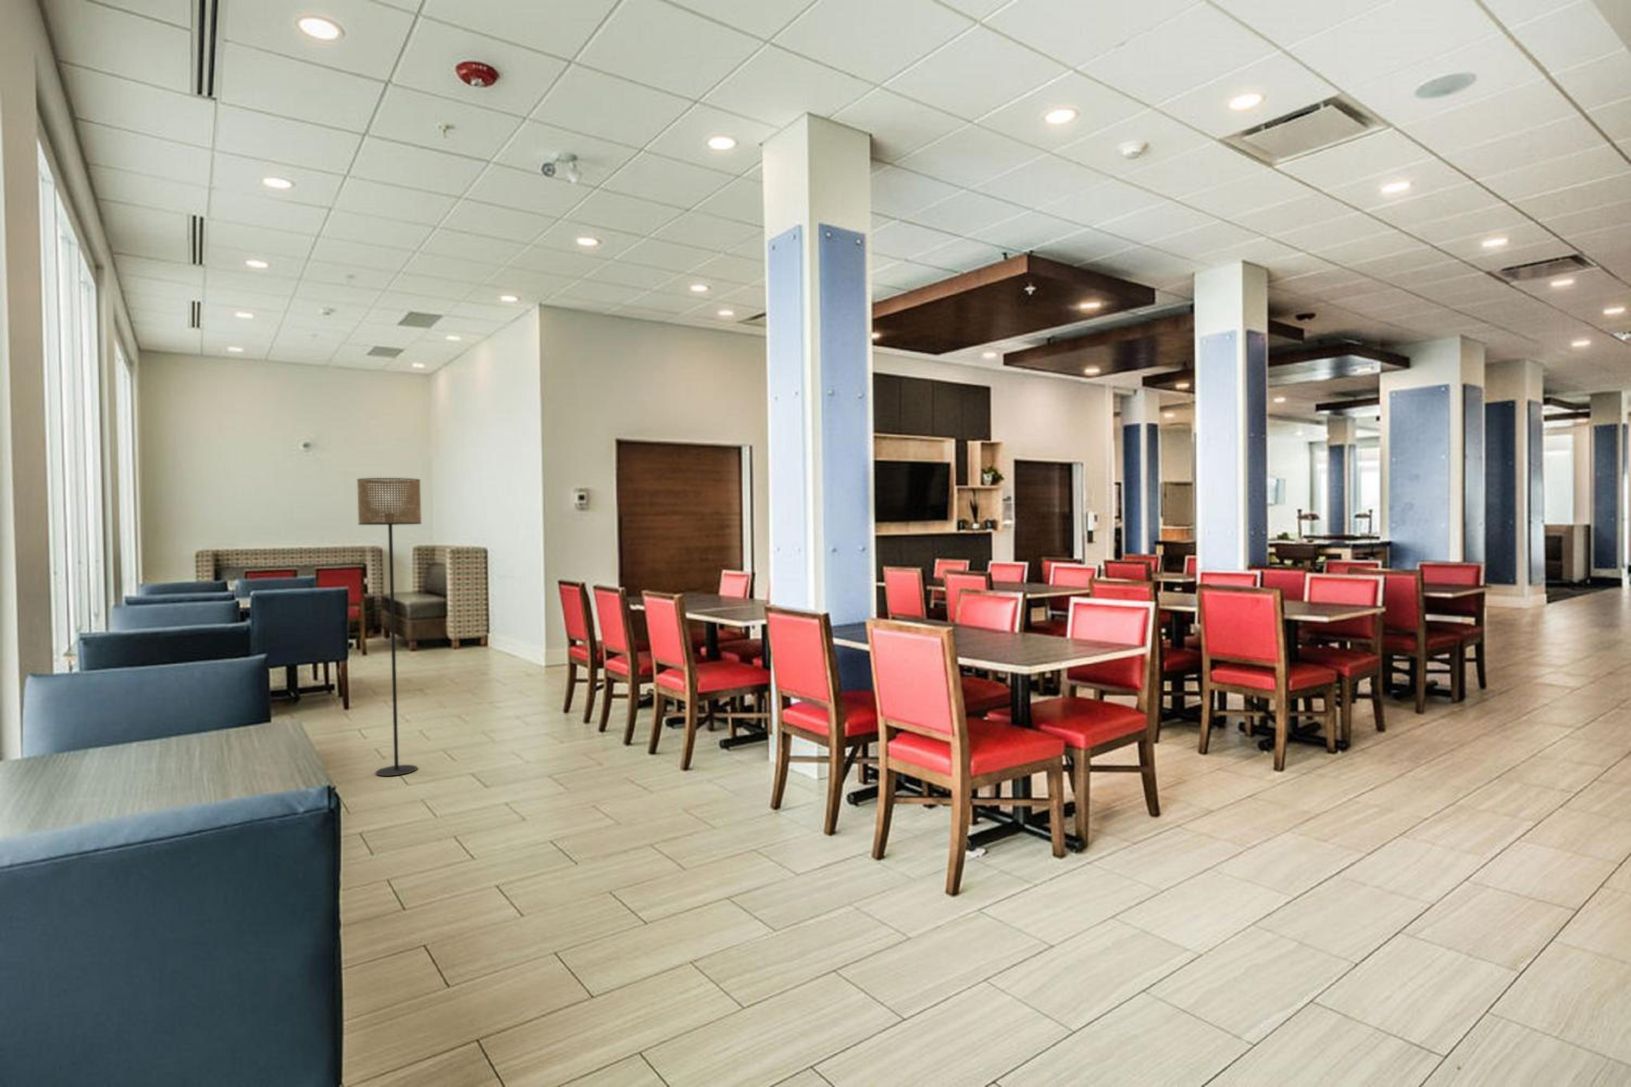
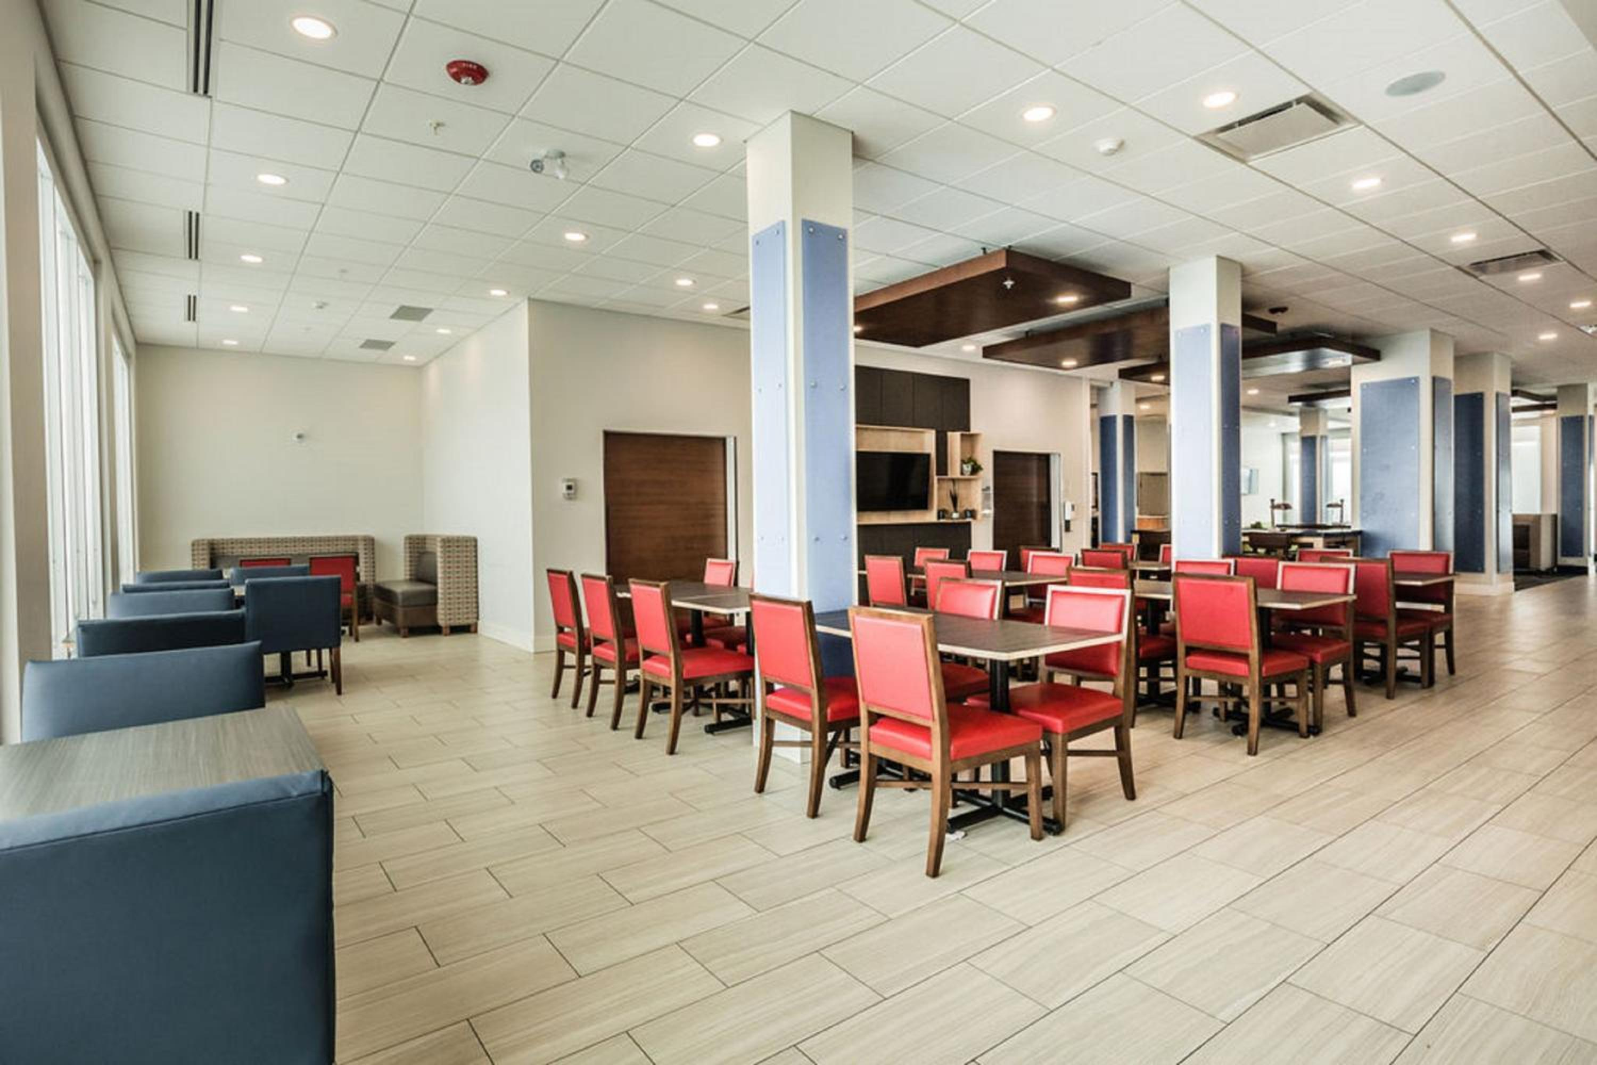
- floor lamp (392, 626)
